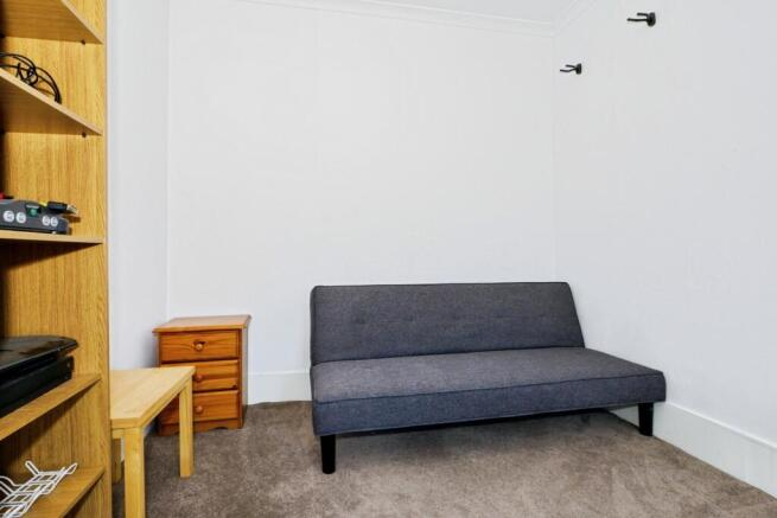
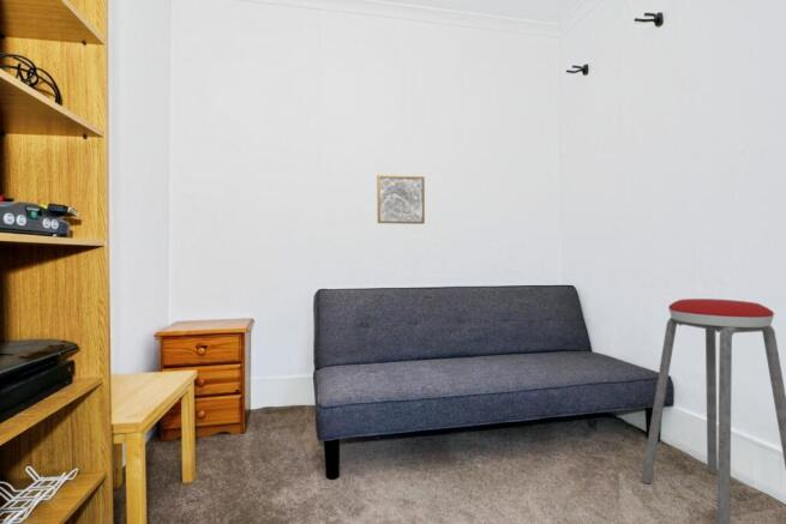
+ wall art (401, 199)
+ music stool (715, 399)
